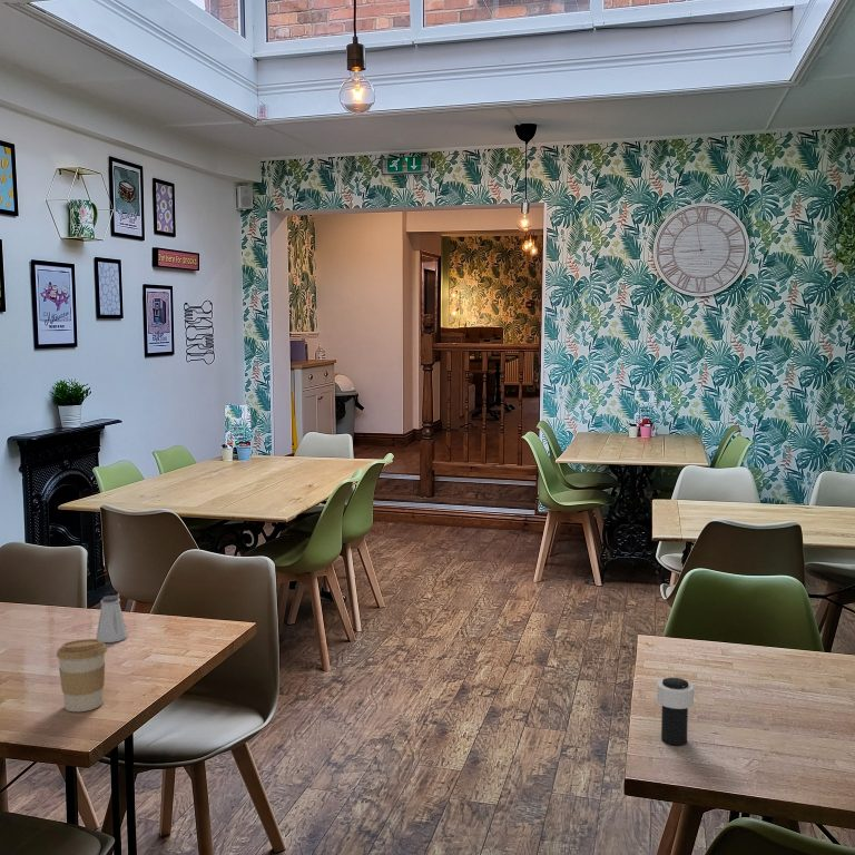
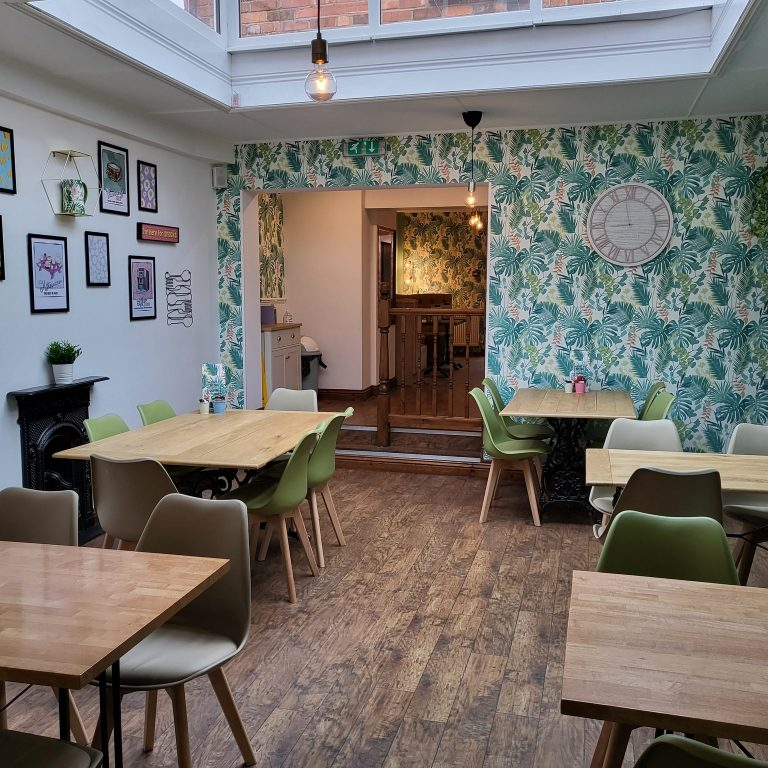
- coffee cup (82, 672)
- saltshaker (110, 617)
- cup (675, 710)
